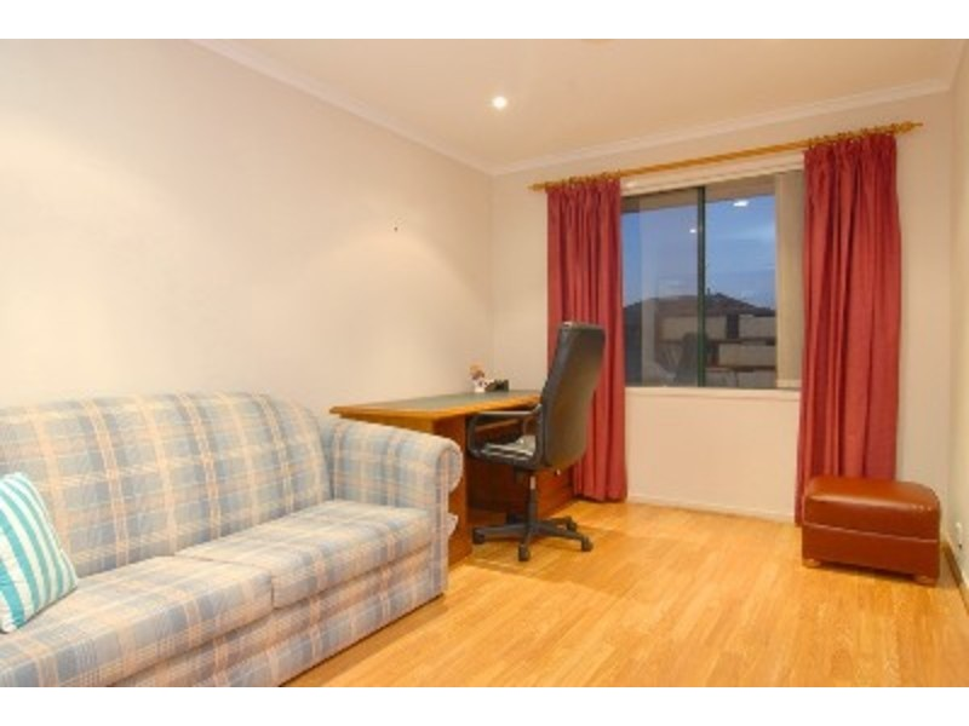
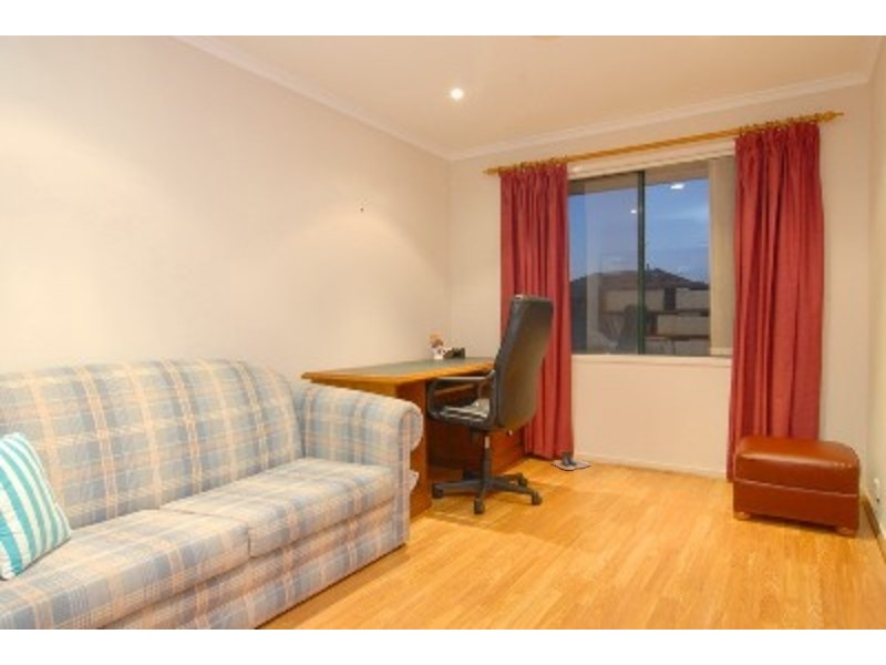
+ boots (569, 458)
